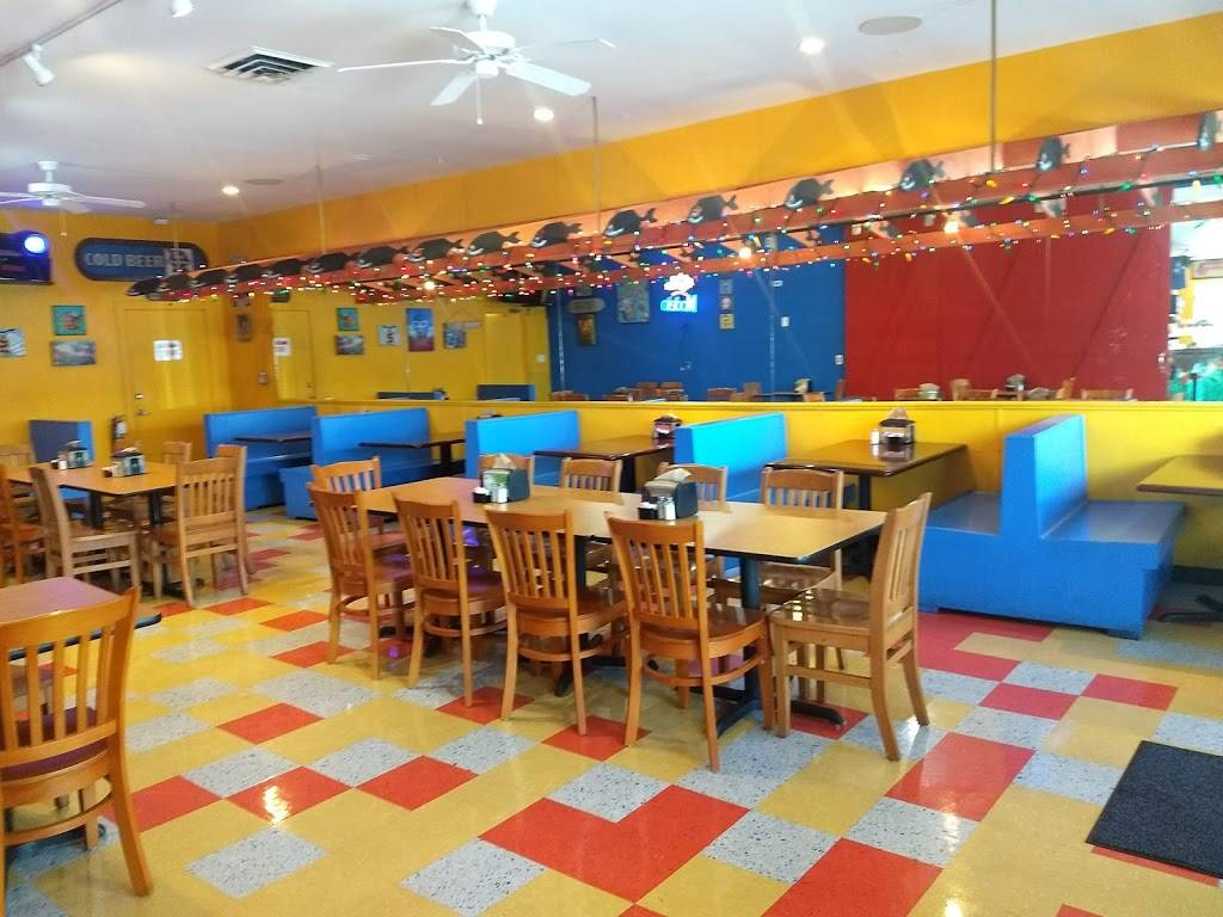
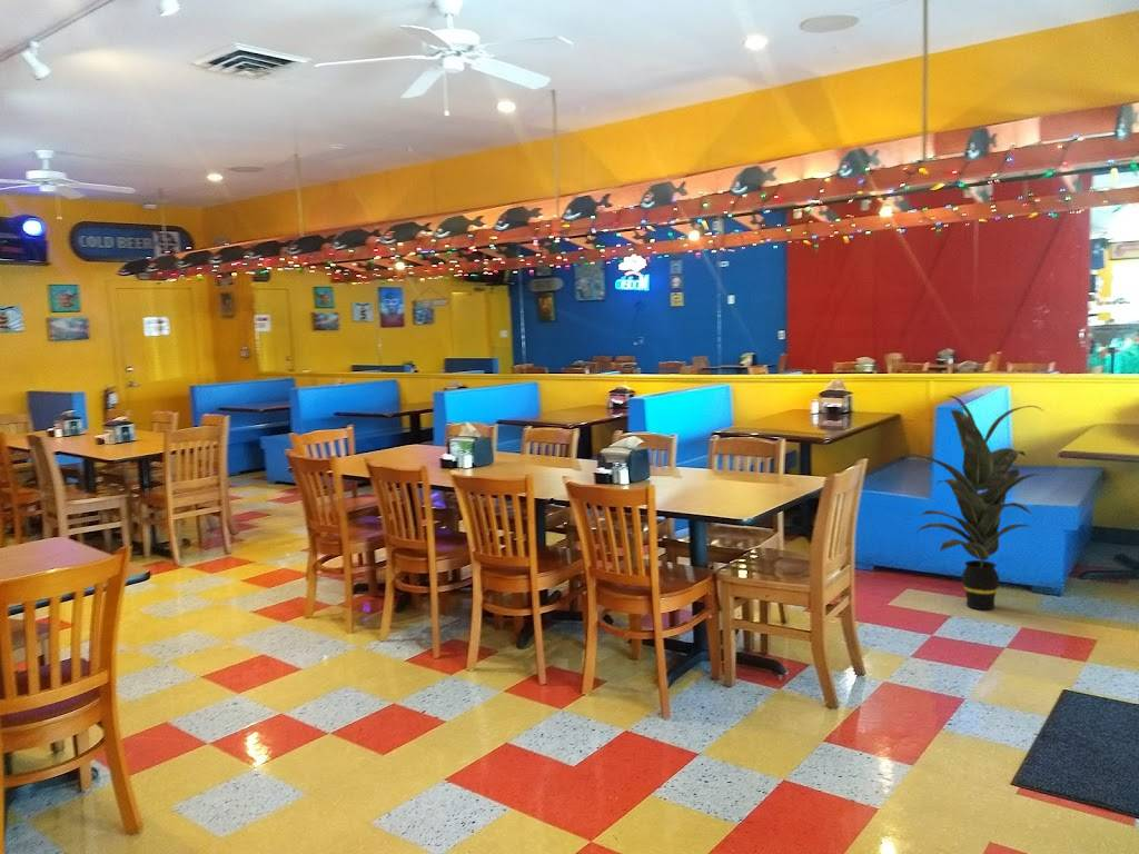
+ indoor plant (973, 500)
